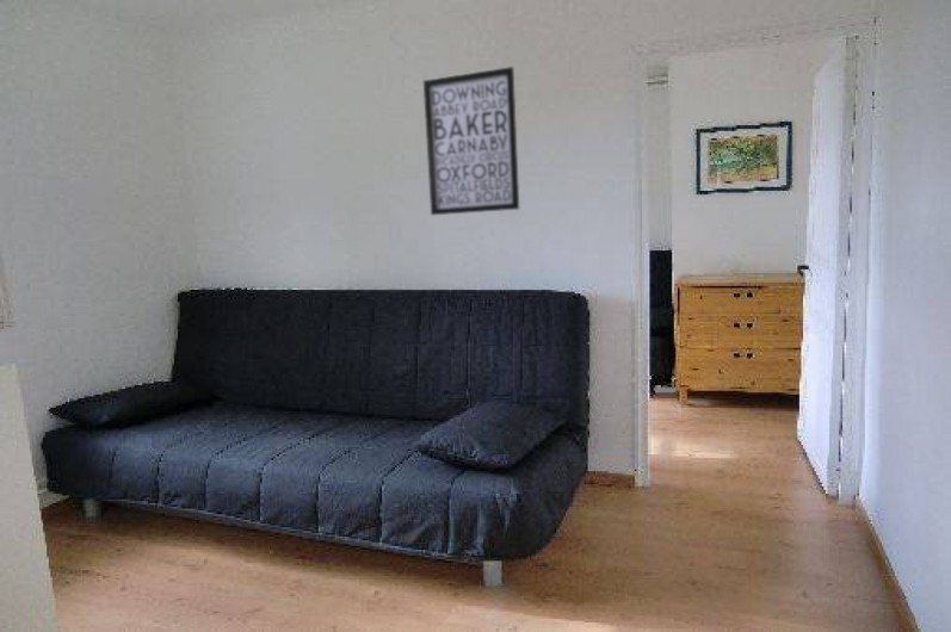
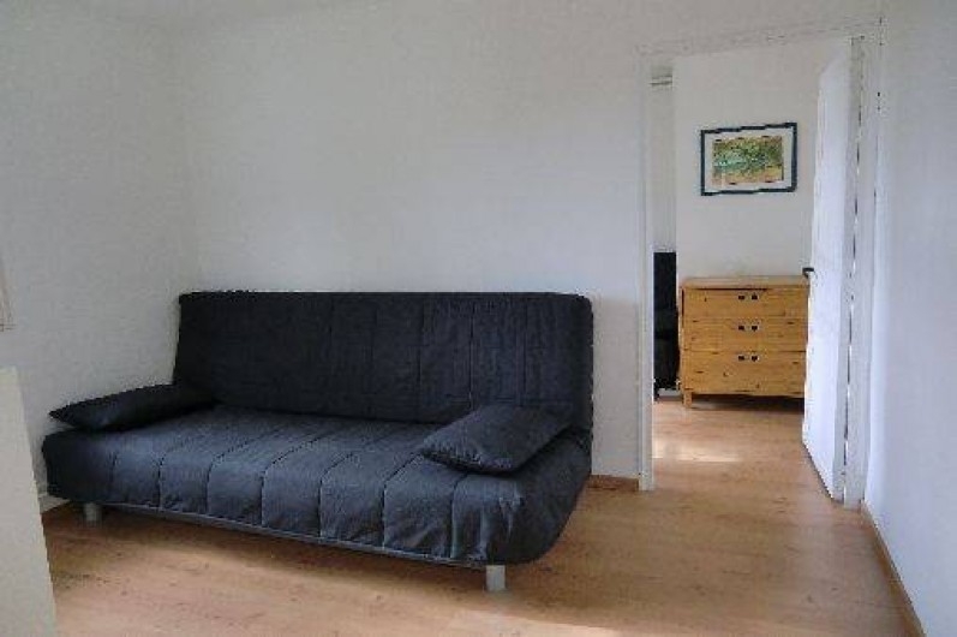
- wall art (470, 143)
